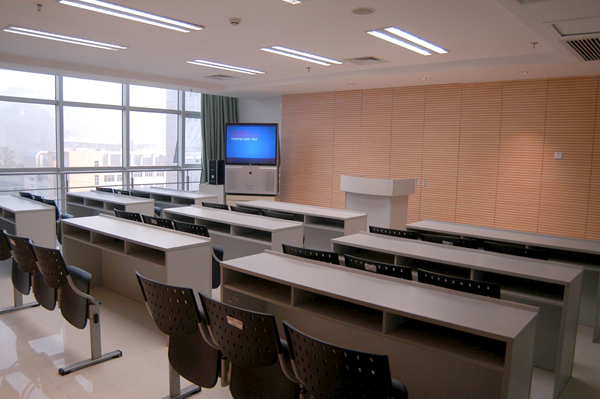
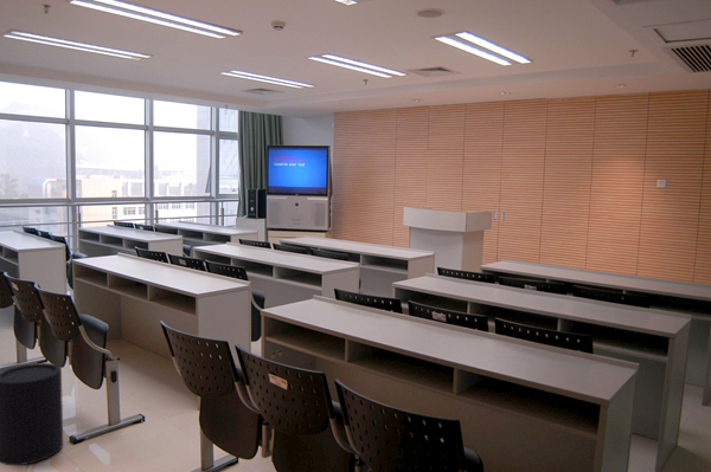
+ waste bin (30, 412)
